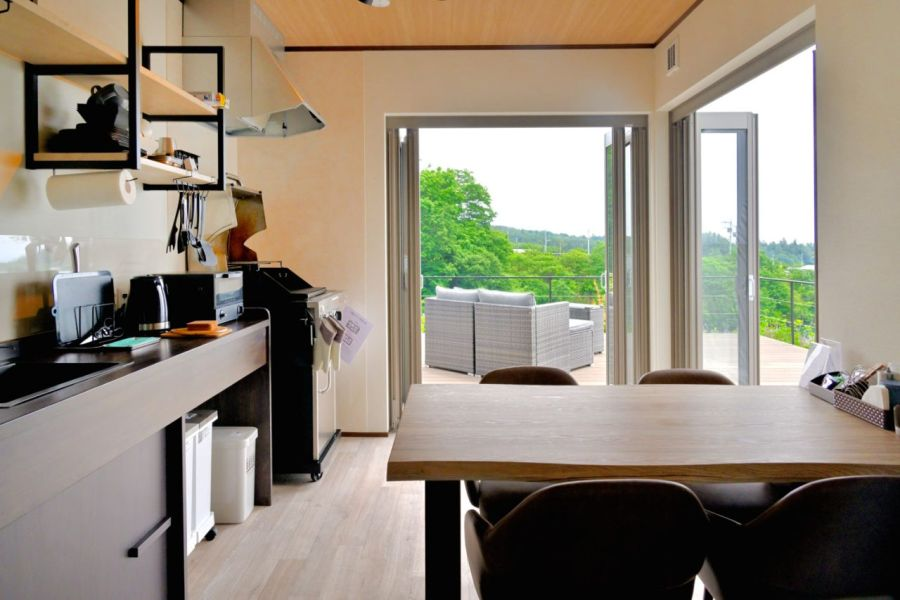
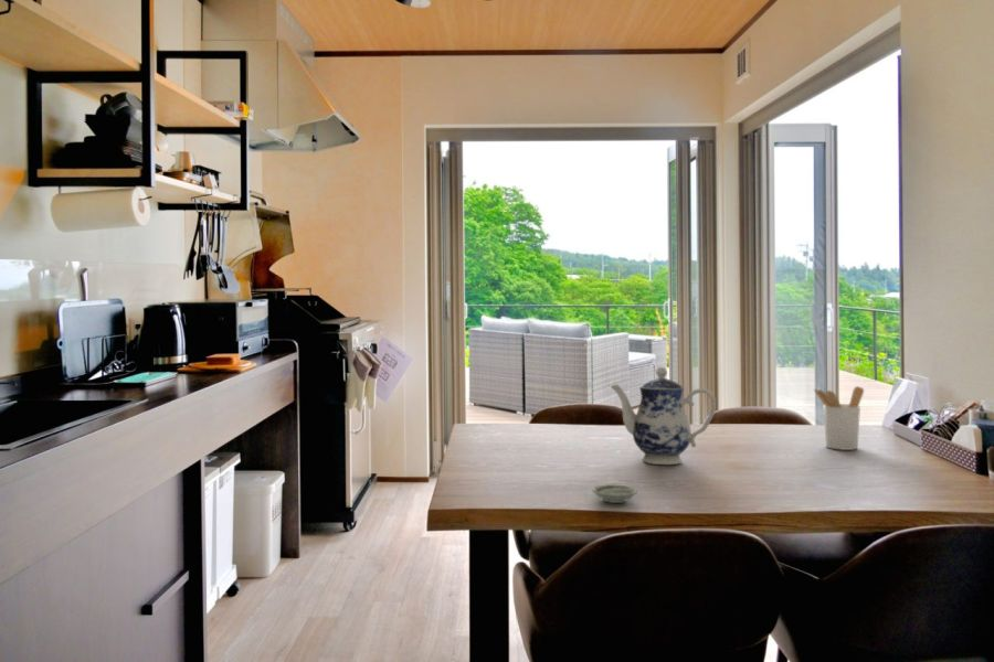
+ saucer (614, 494)
+ teapot (662, 414)
+ utensil holder (836, 416)
